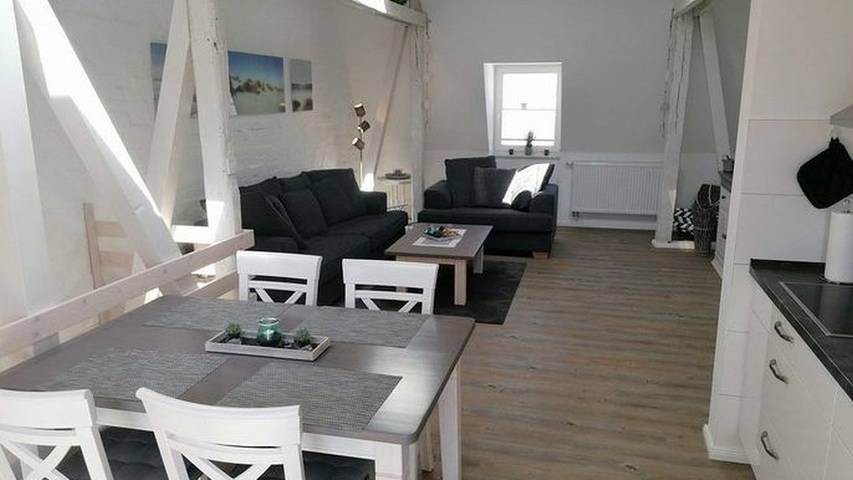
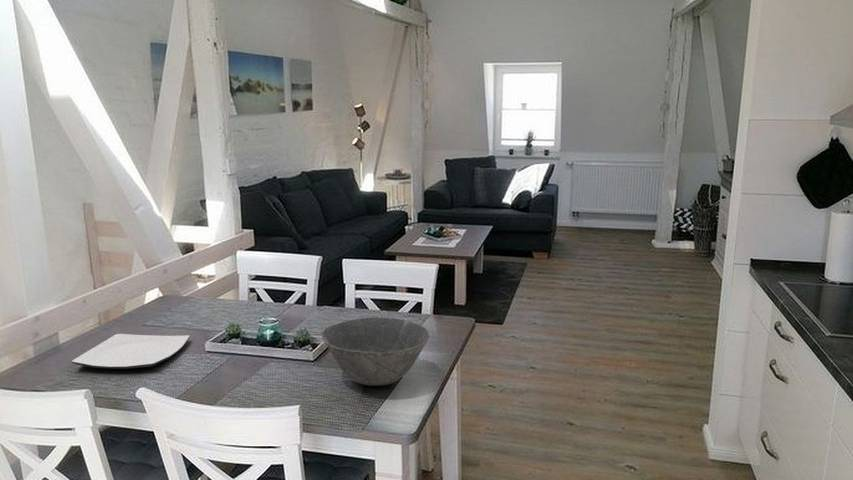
+ bowl (376, 357)
+ plate (134, 351)
